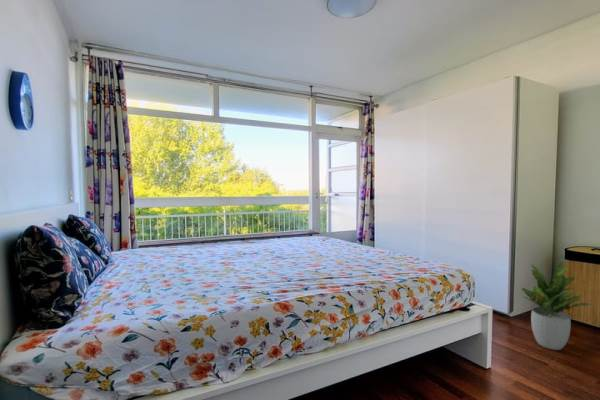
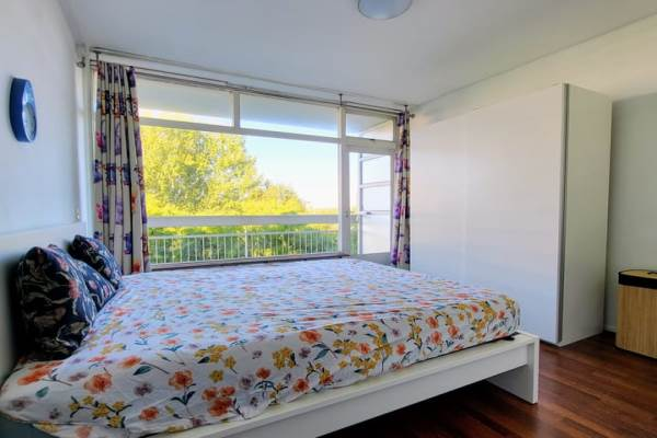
- potted plant (548, 302)
